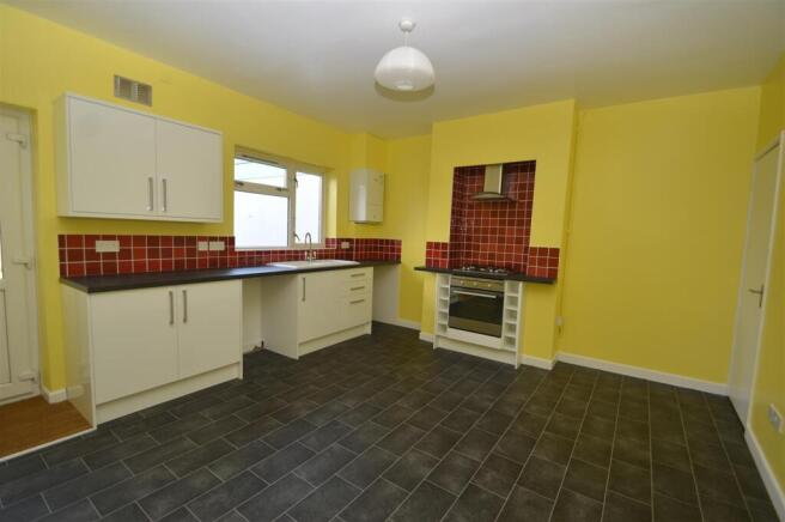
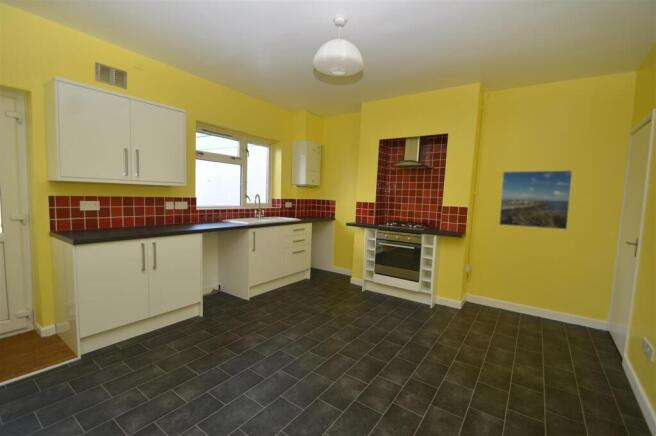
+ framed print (533, 199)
